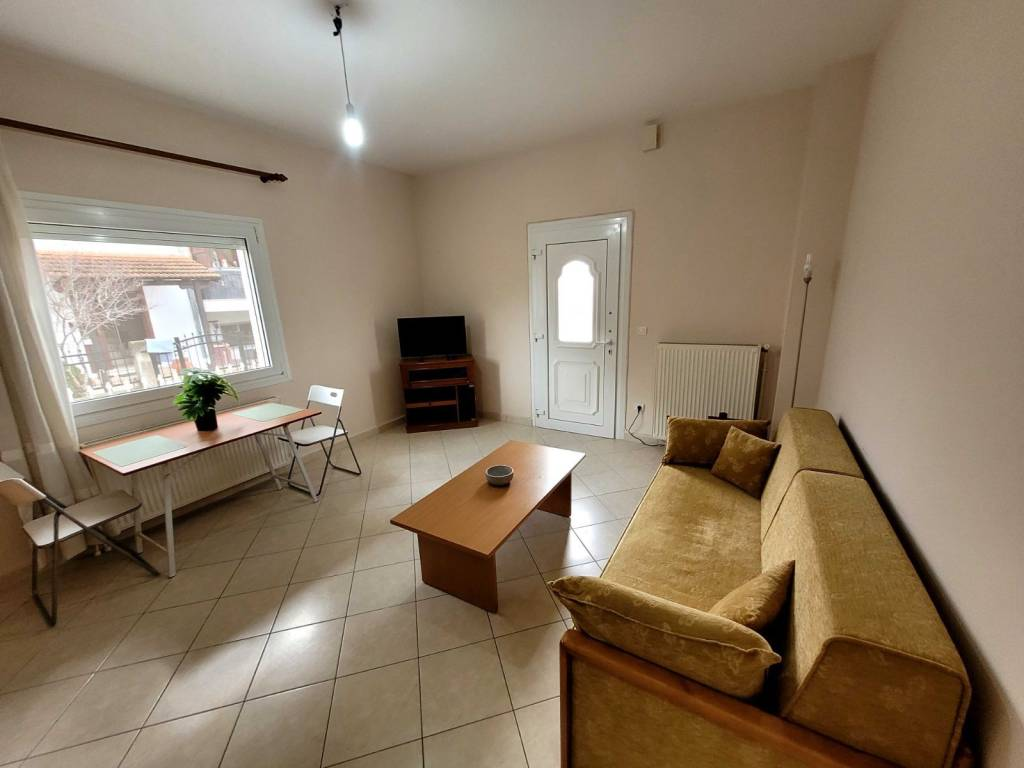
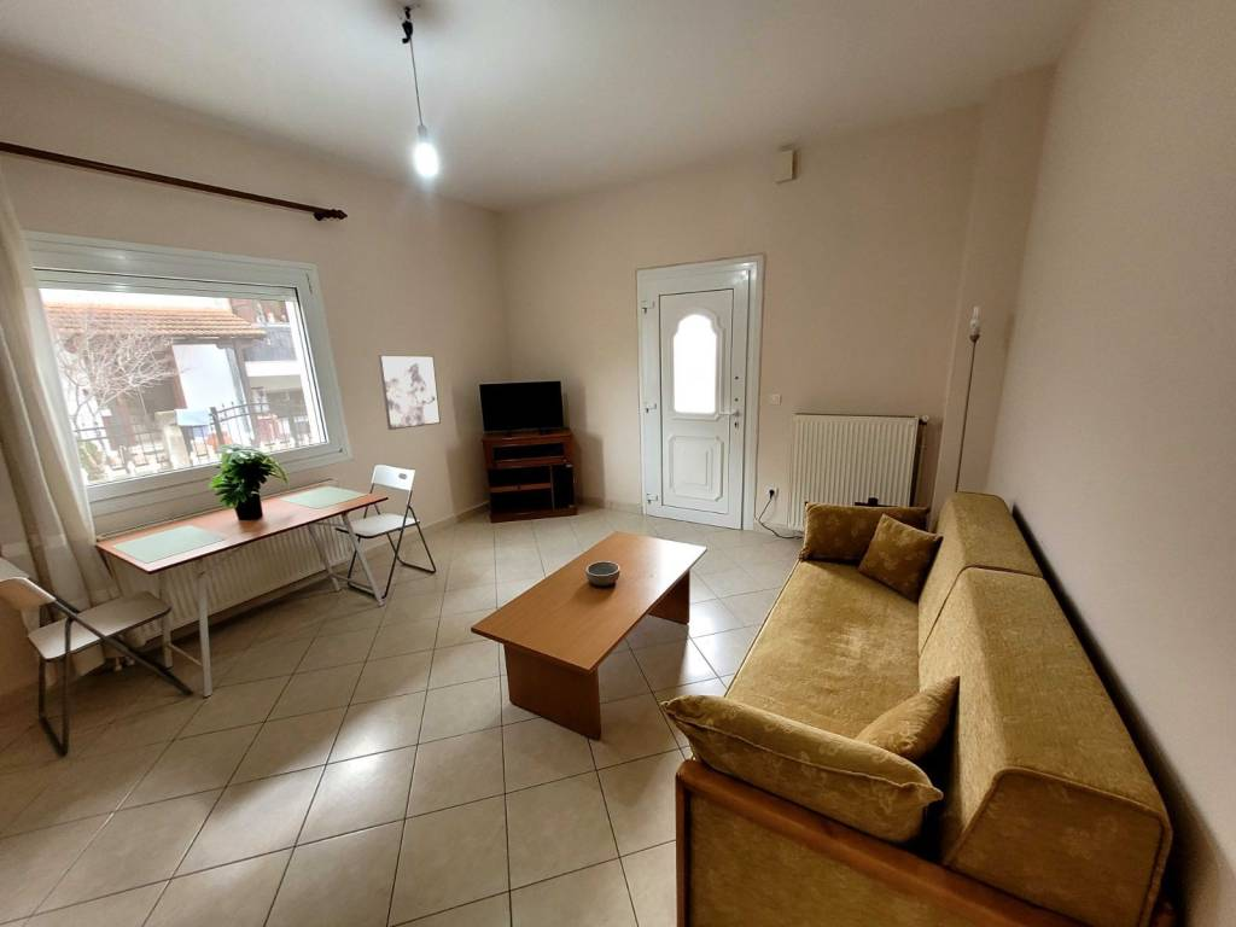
+ wall art (412, 391)
